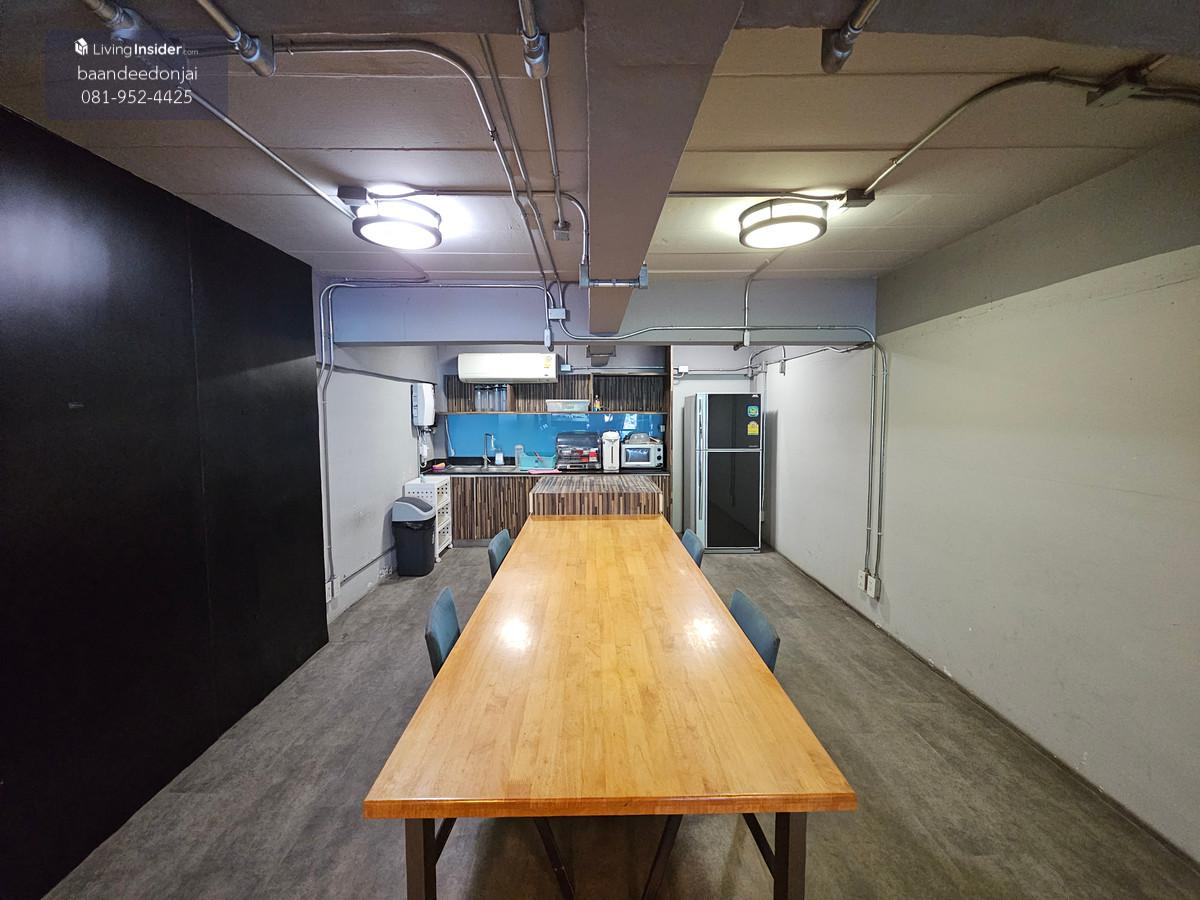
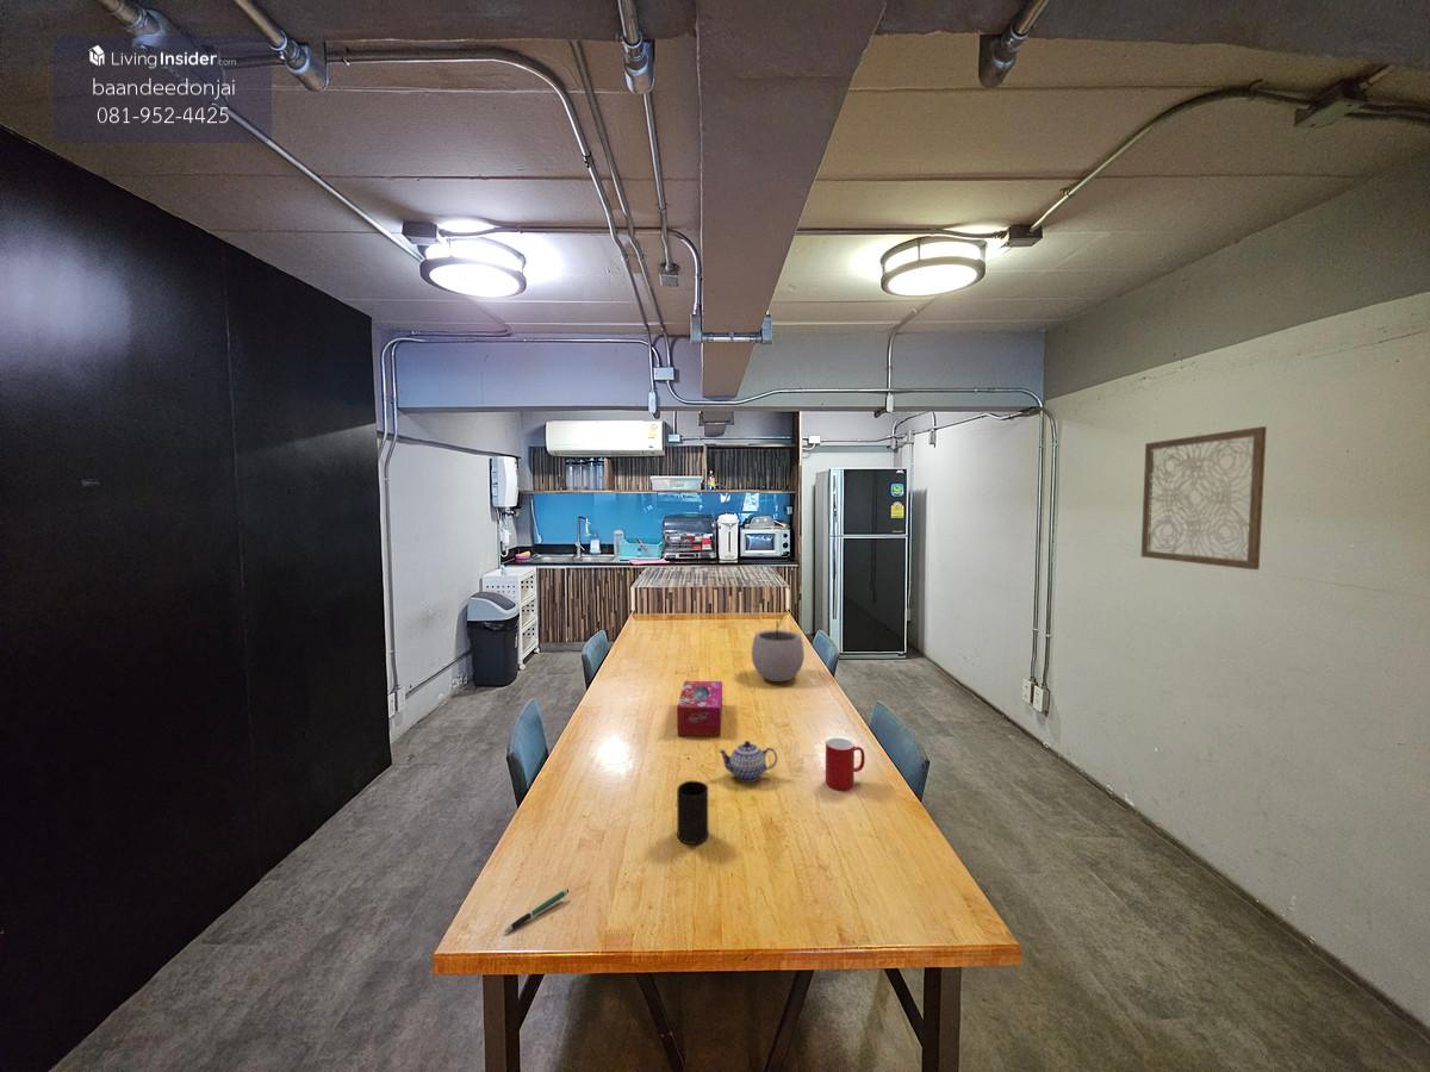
+ plant pot (777, 647)
+ cup (845, 764)
+ wall art (1200, 494)
+ tissue box (701, 705)
+ teapot (747, 759)
+ cup (692, 811)
+ pen (537, 909)
